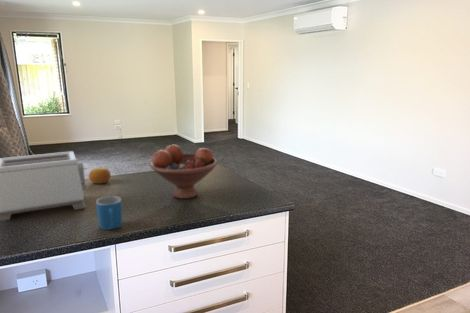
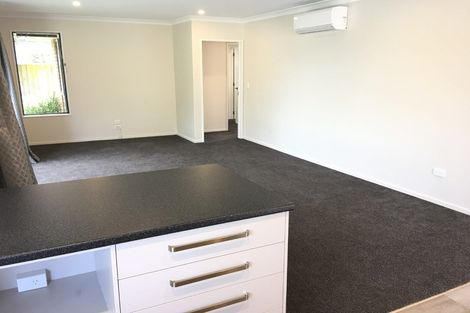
- mug (110, 214)
- toaster (44, 182)
- fruit bowl (184, 172)
- fruit (99, 174)
